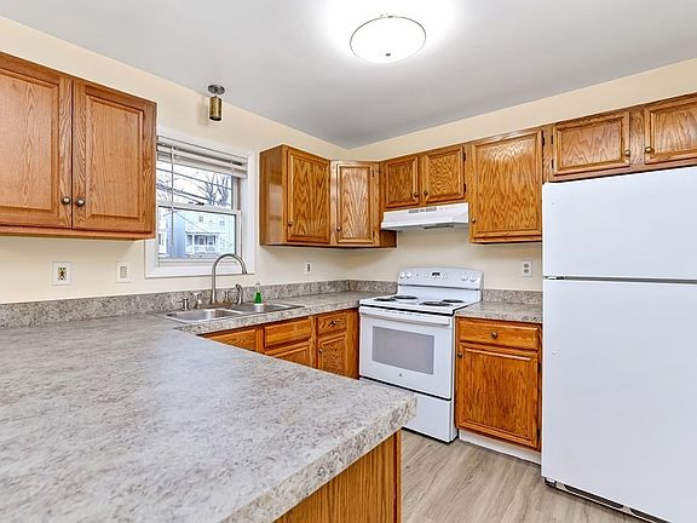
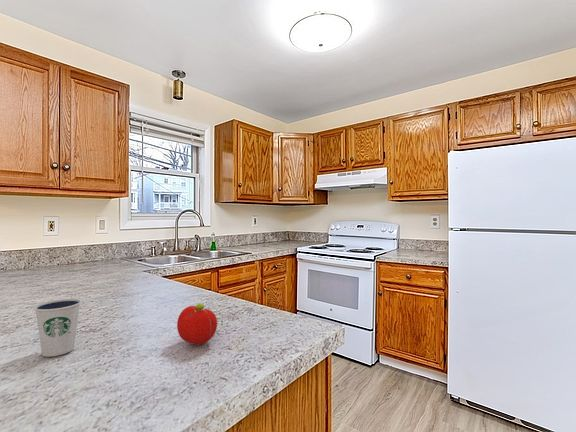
+ fruit (197, 322)
+ dixie cup (58, 327)
